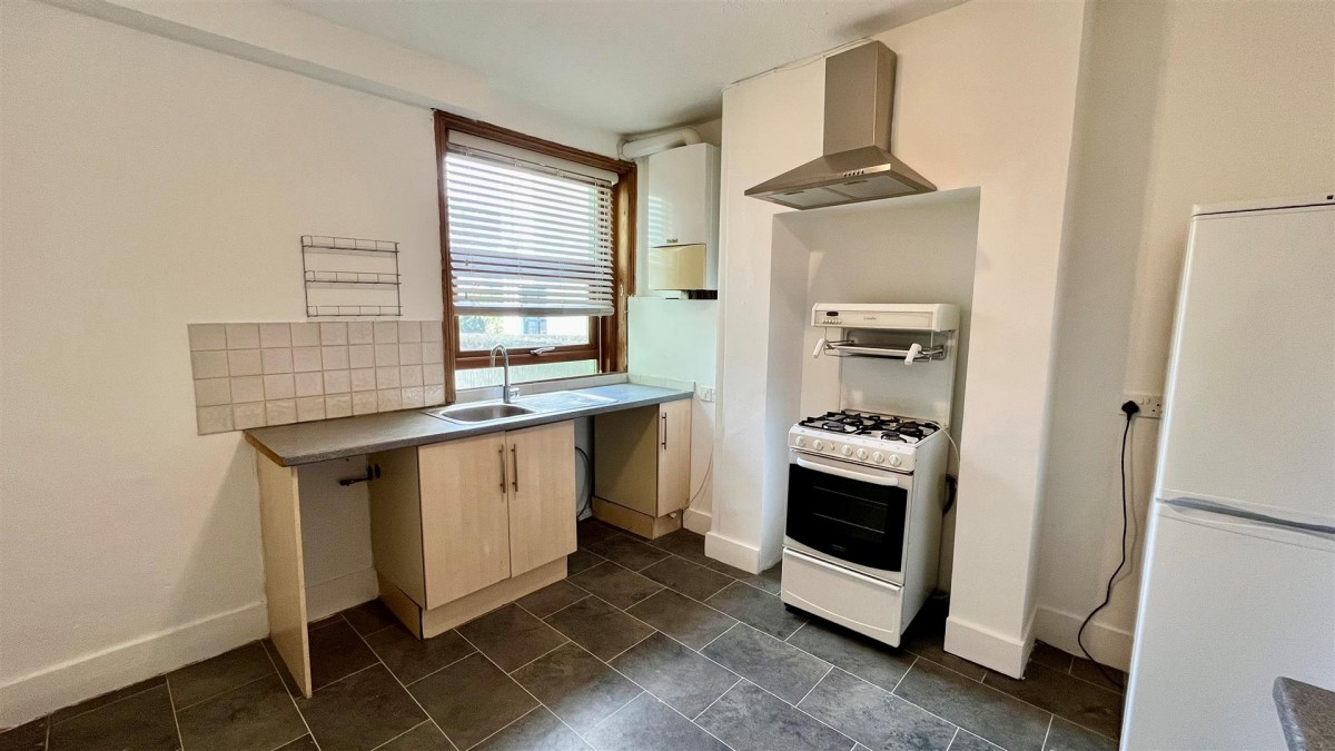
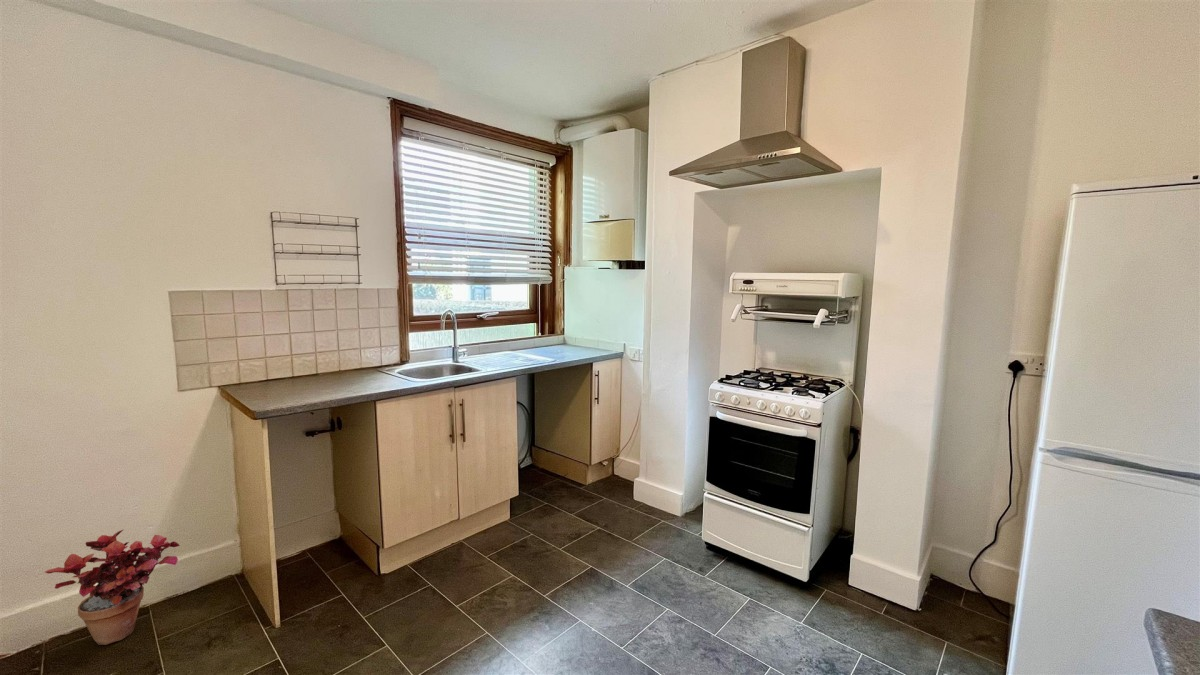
+ potted plant (120, 586)
